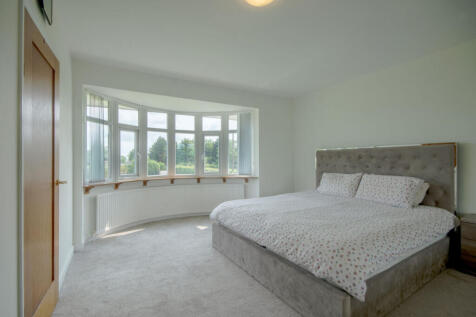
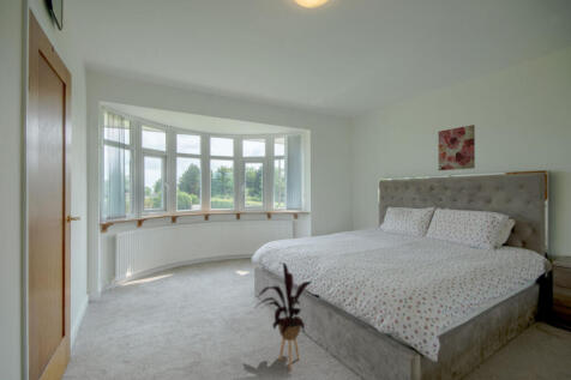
+ wall art (455, 149)
+ house plant (283, 309)
